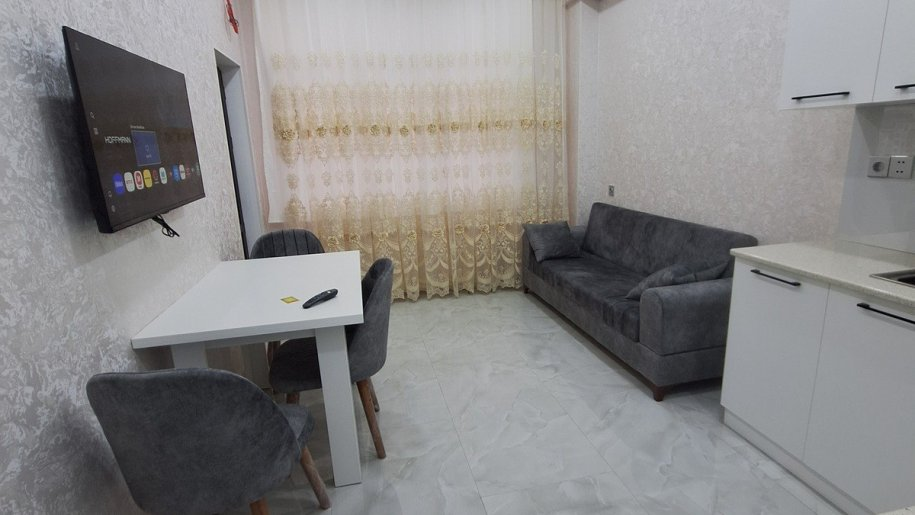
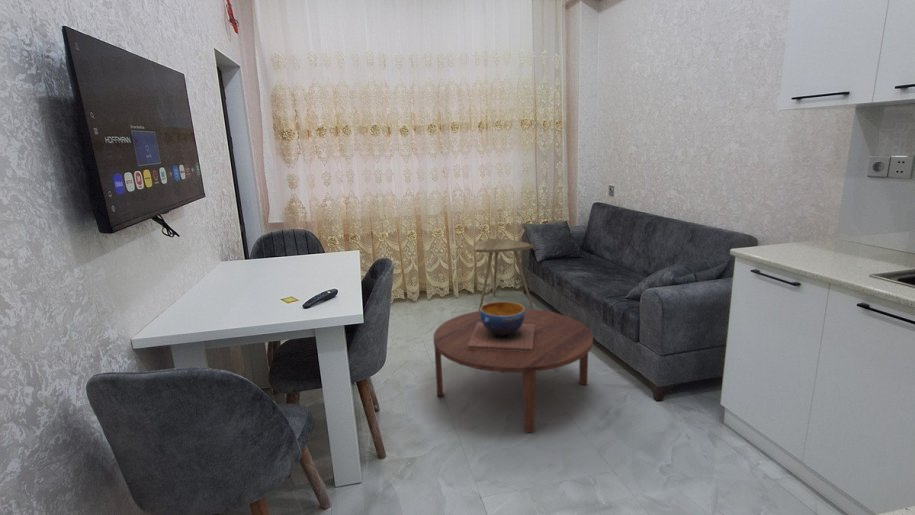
+ decorative bowl (502, 322)
+ side table (496, 273)
+ coffee table (512, 361)
